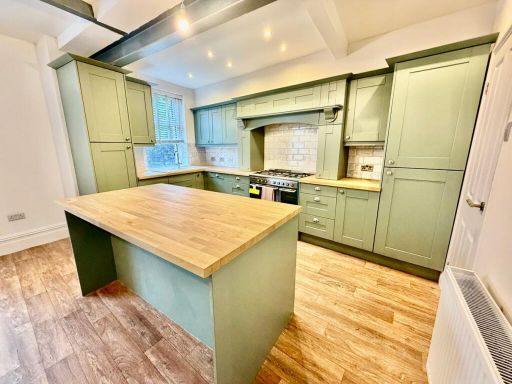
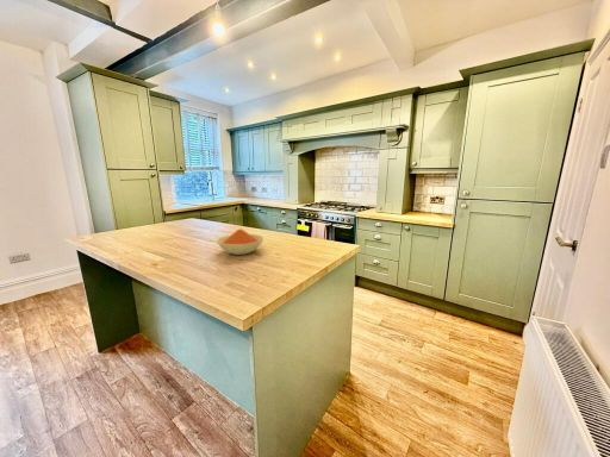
+ bowl (239, 240)
